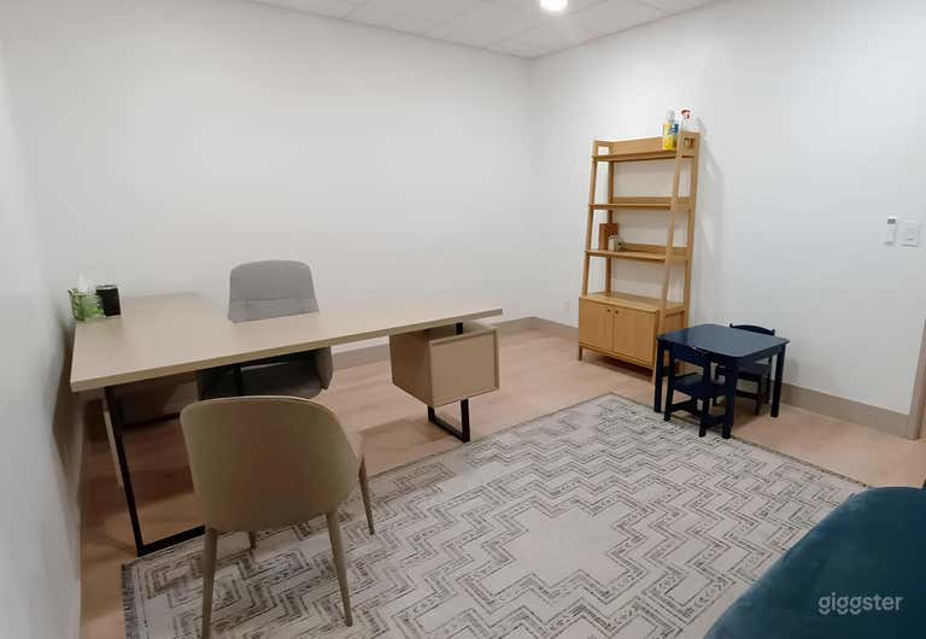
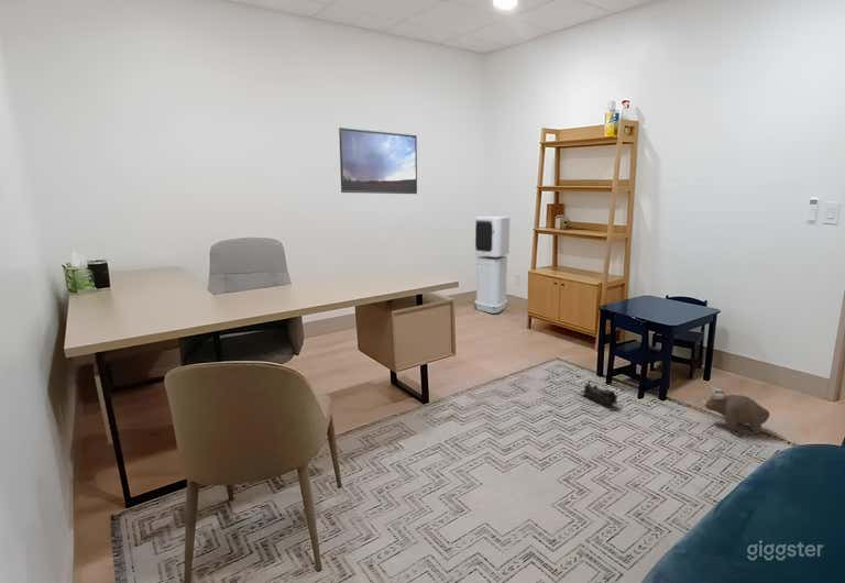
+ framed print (380, 163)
+ toy train (597, 393)
+ air purifier (495, 263)
+ plush toy (735, 409)
